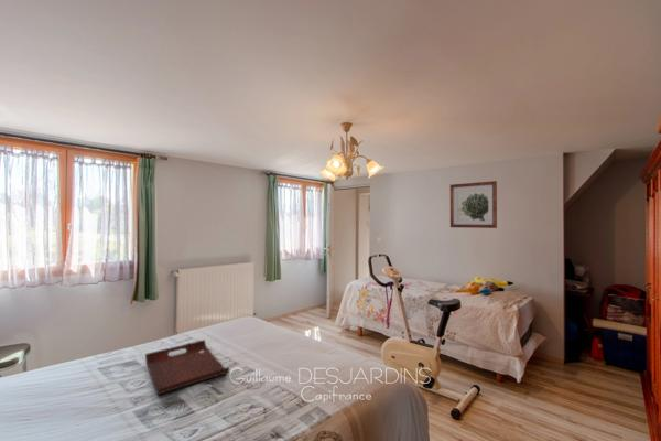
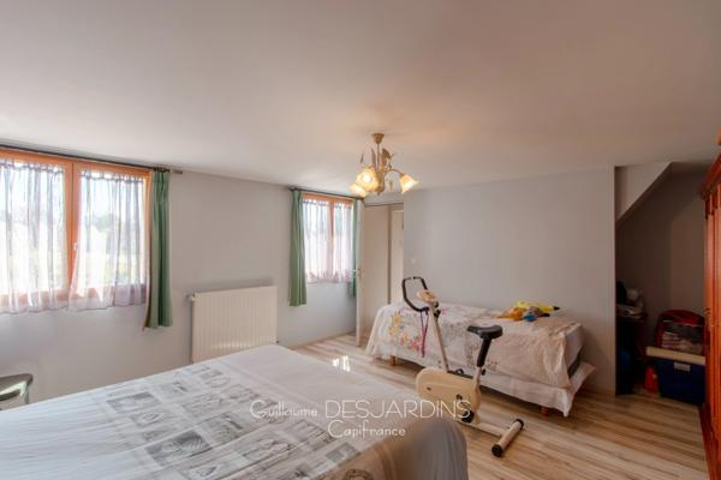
- wall art (472, 205)
- serving tray (185, 364)
